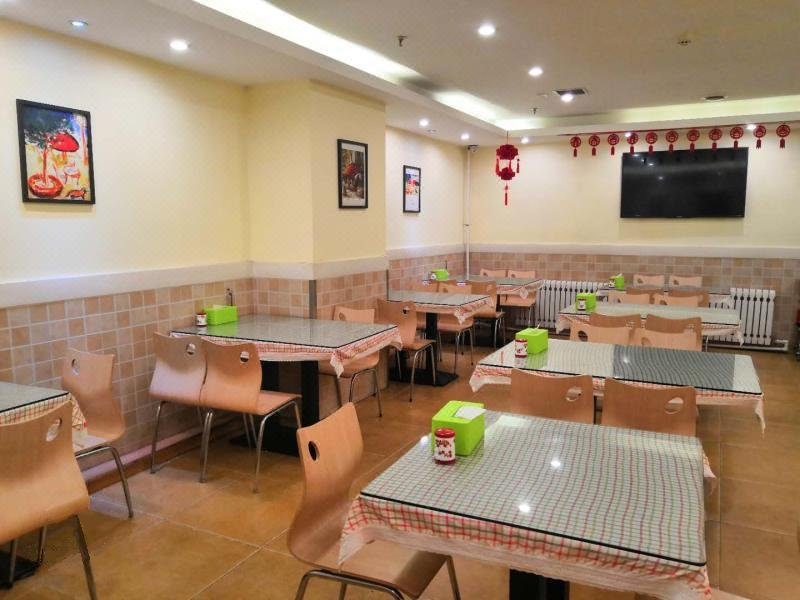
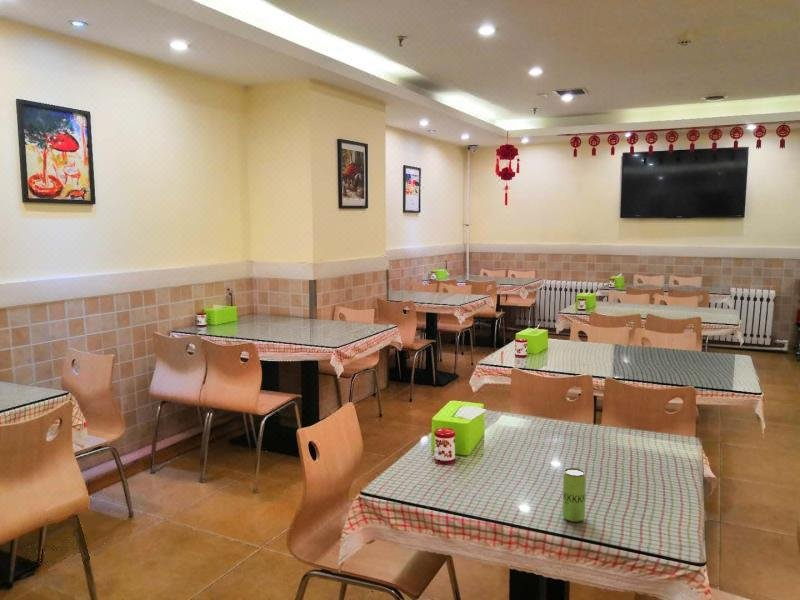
+ beverage can (574, 494)
